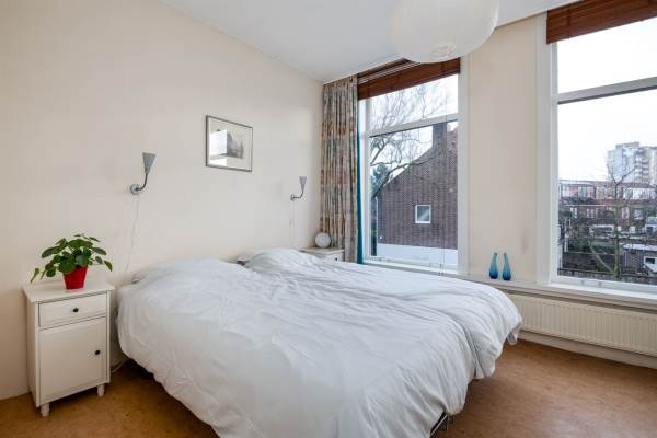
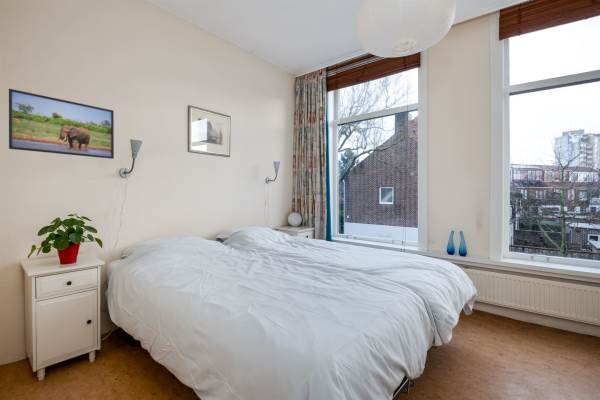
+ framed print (66, 127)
